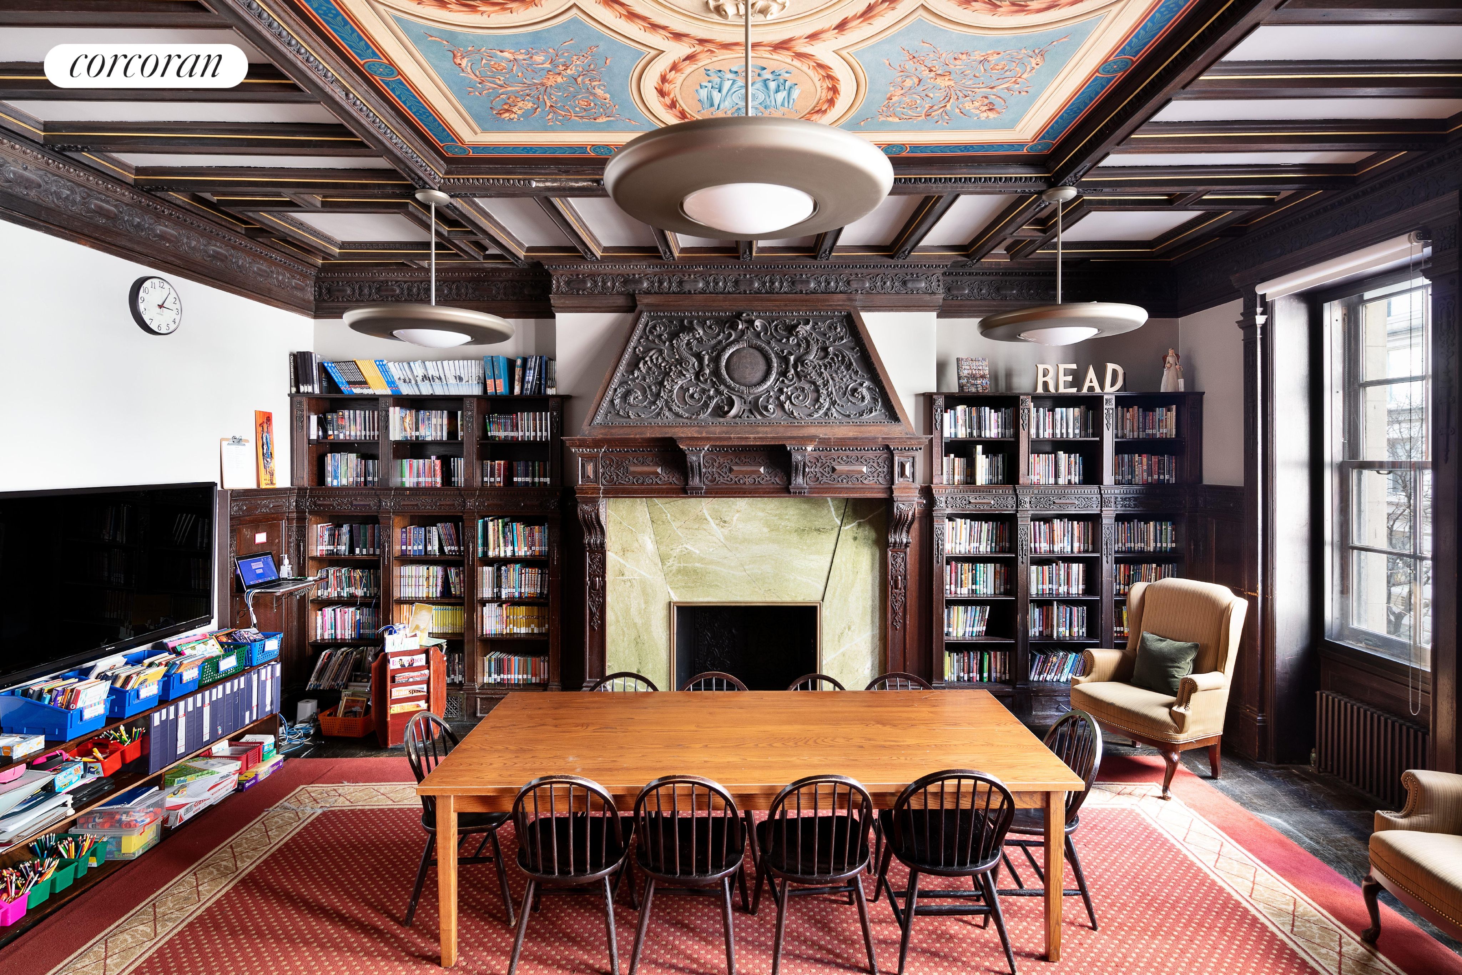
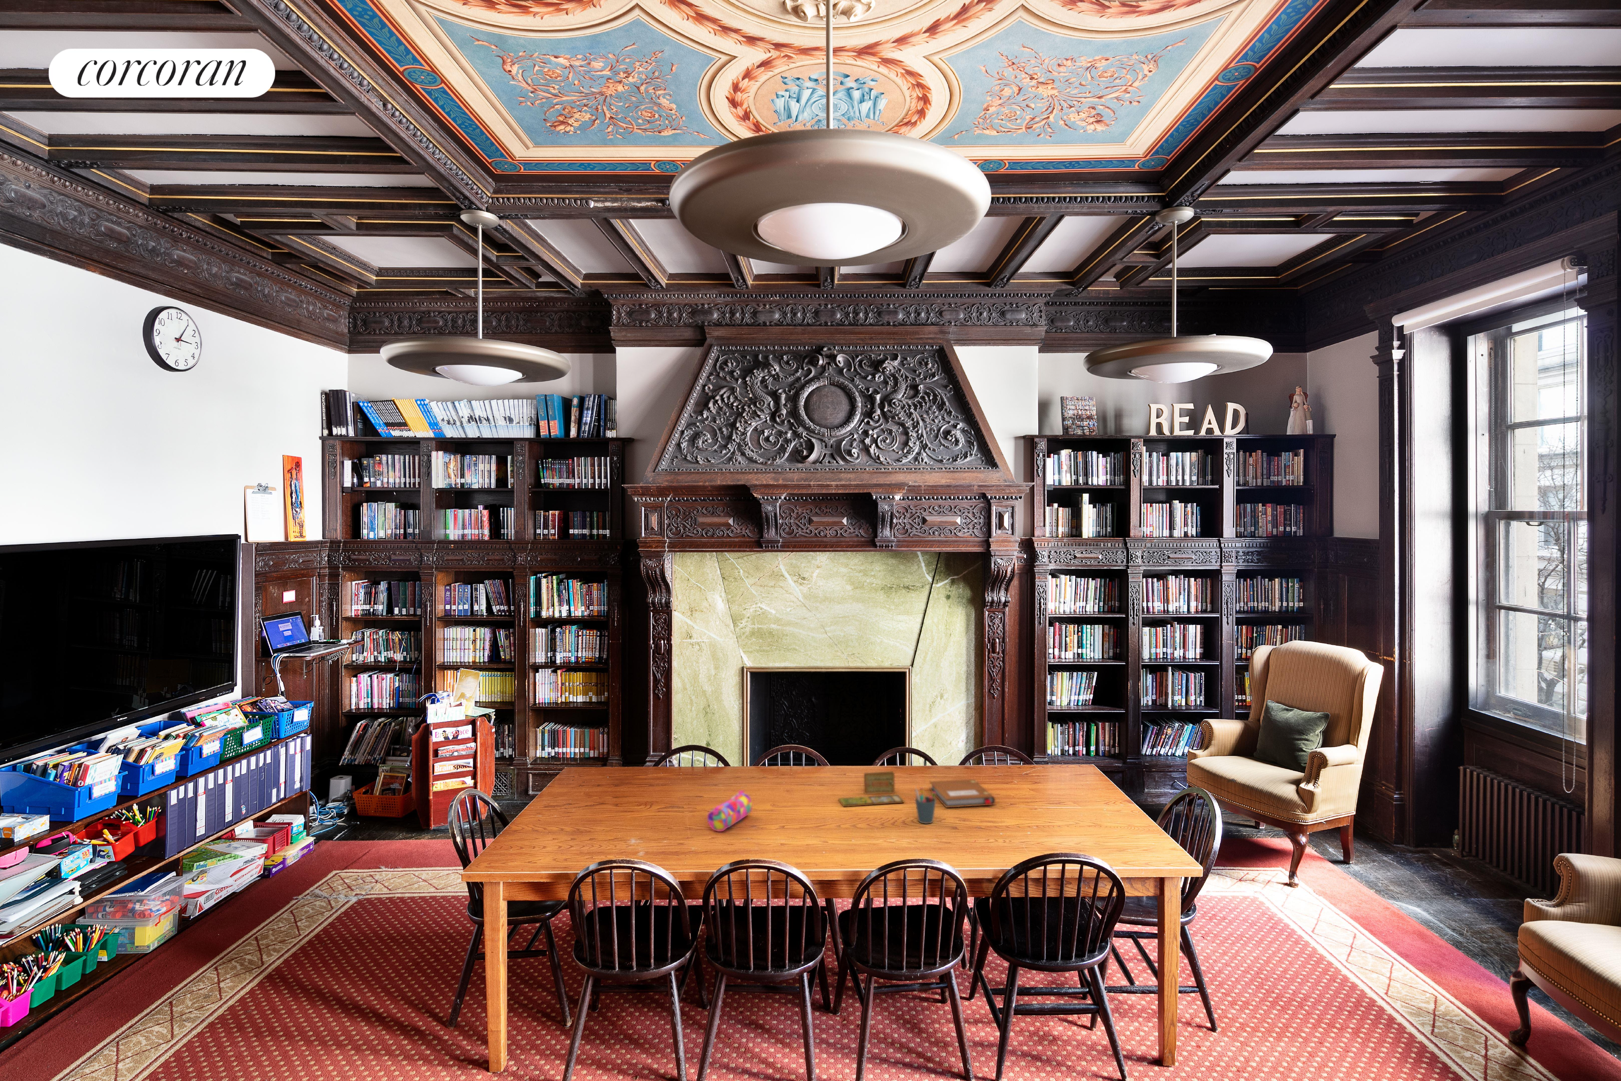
+ pen holder (925, 805)
+ board game (868, 789)
+ notebook (961, 793)
+ pencil case (730, 811)
